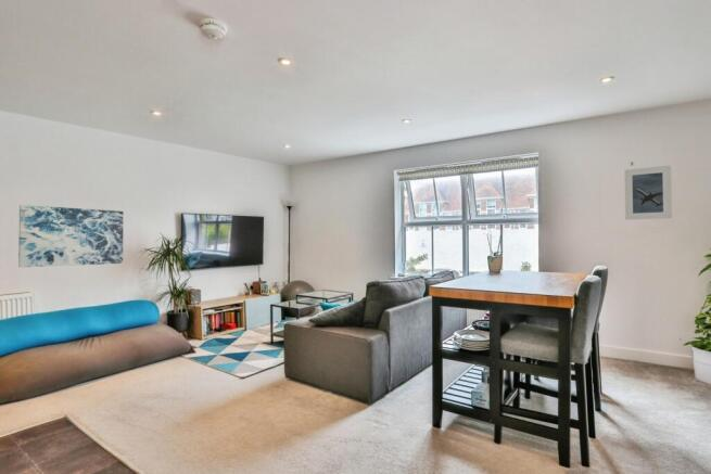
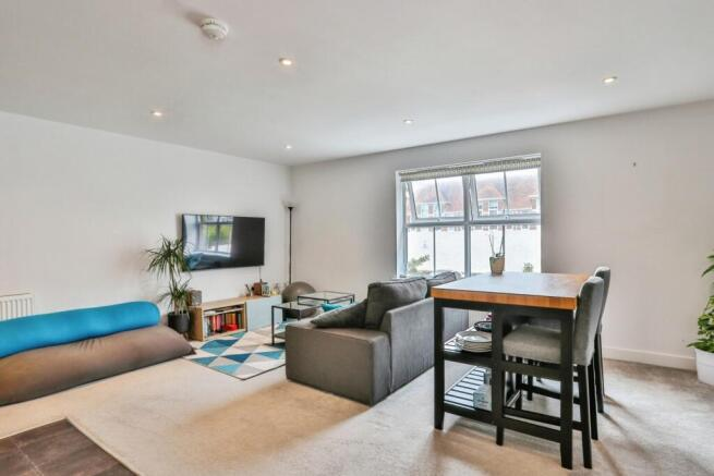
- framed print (647, 193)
- wall art (75, 236)
